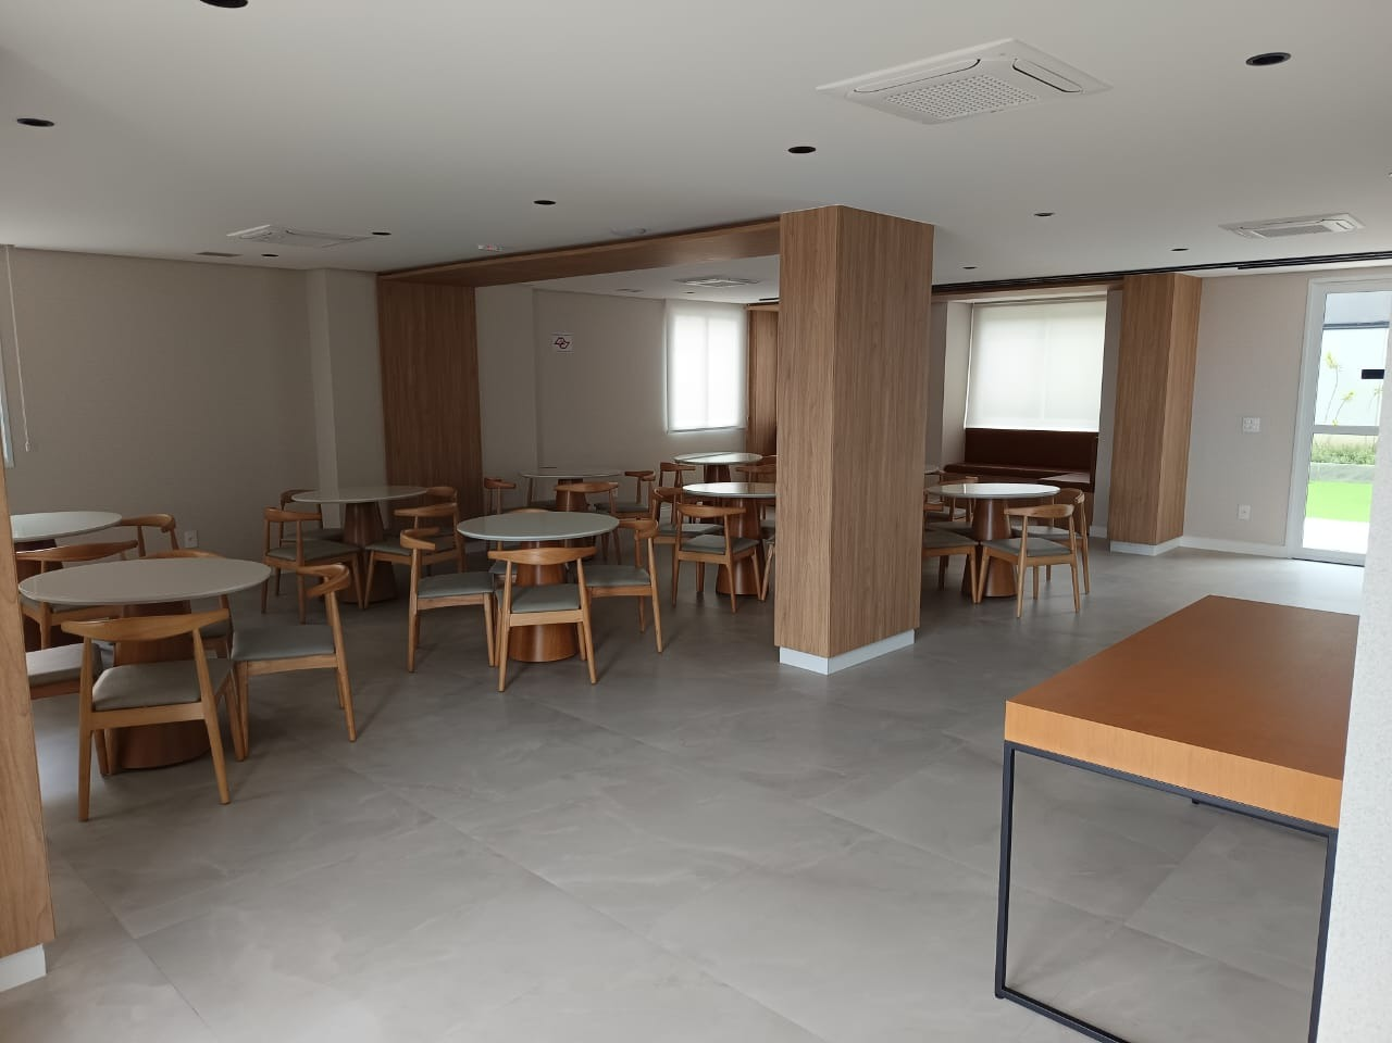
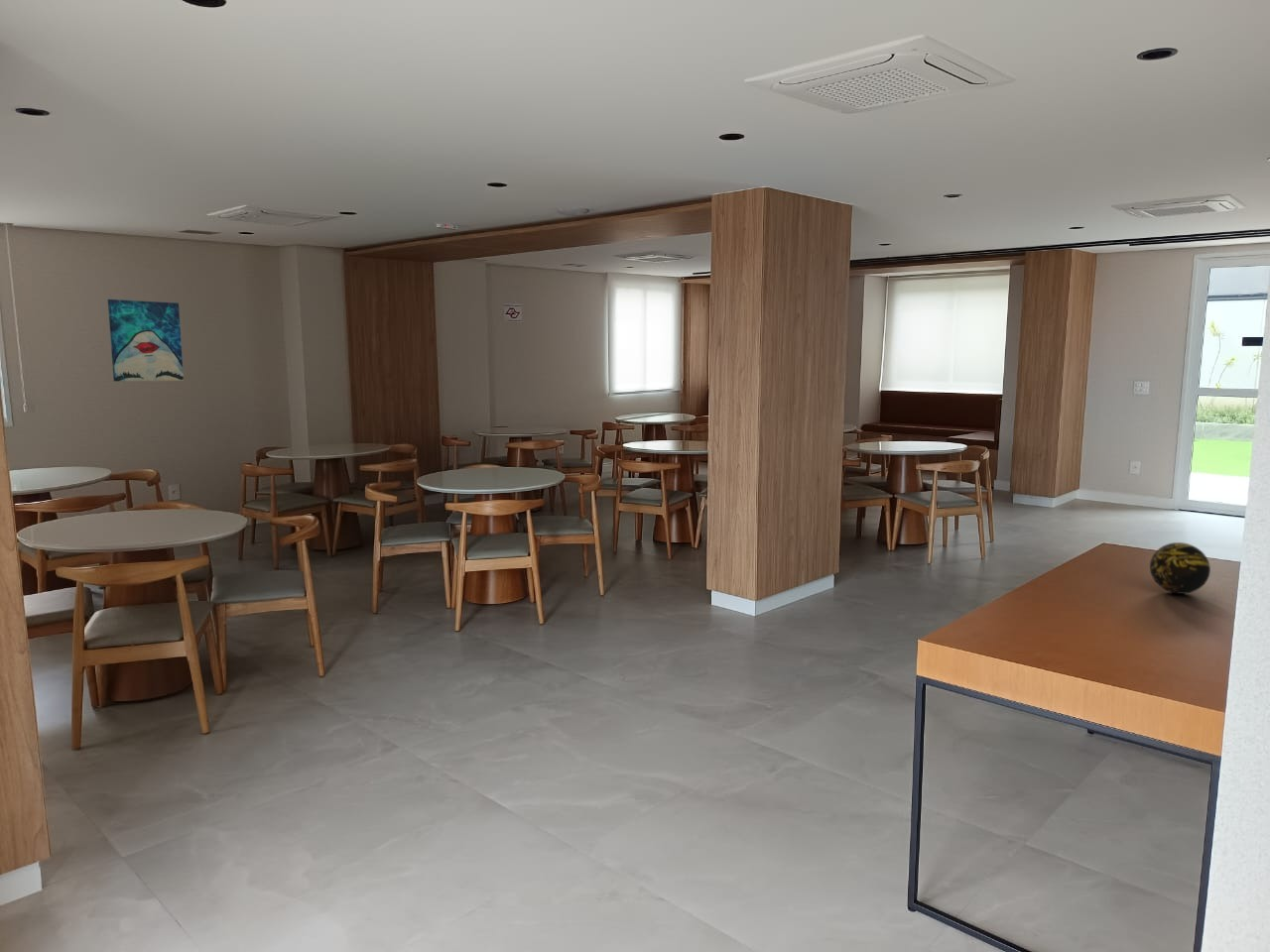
+ wall art (147, 341)
+ decorative orb (1179, 567)
